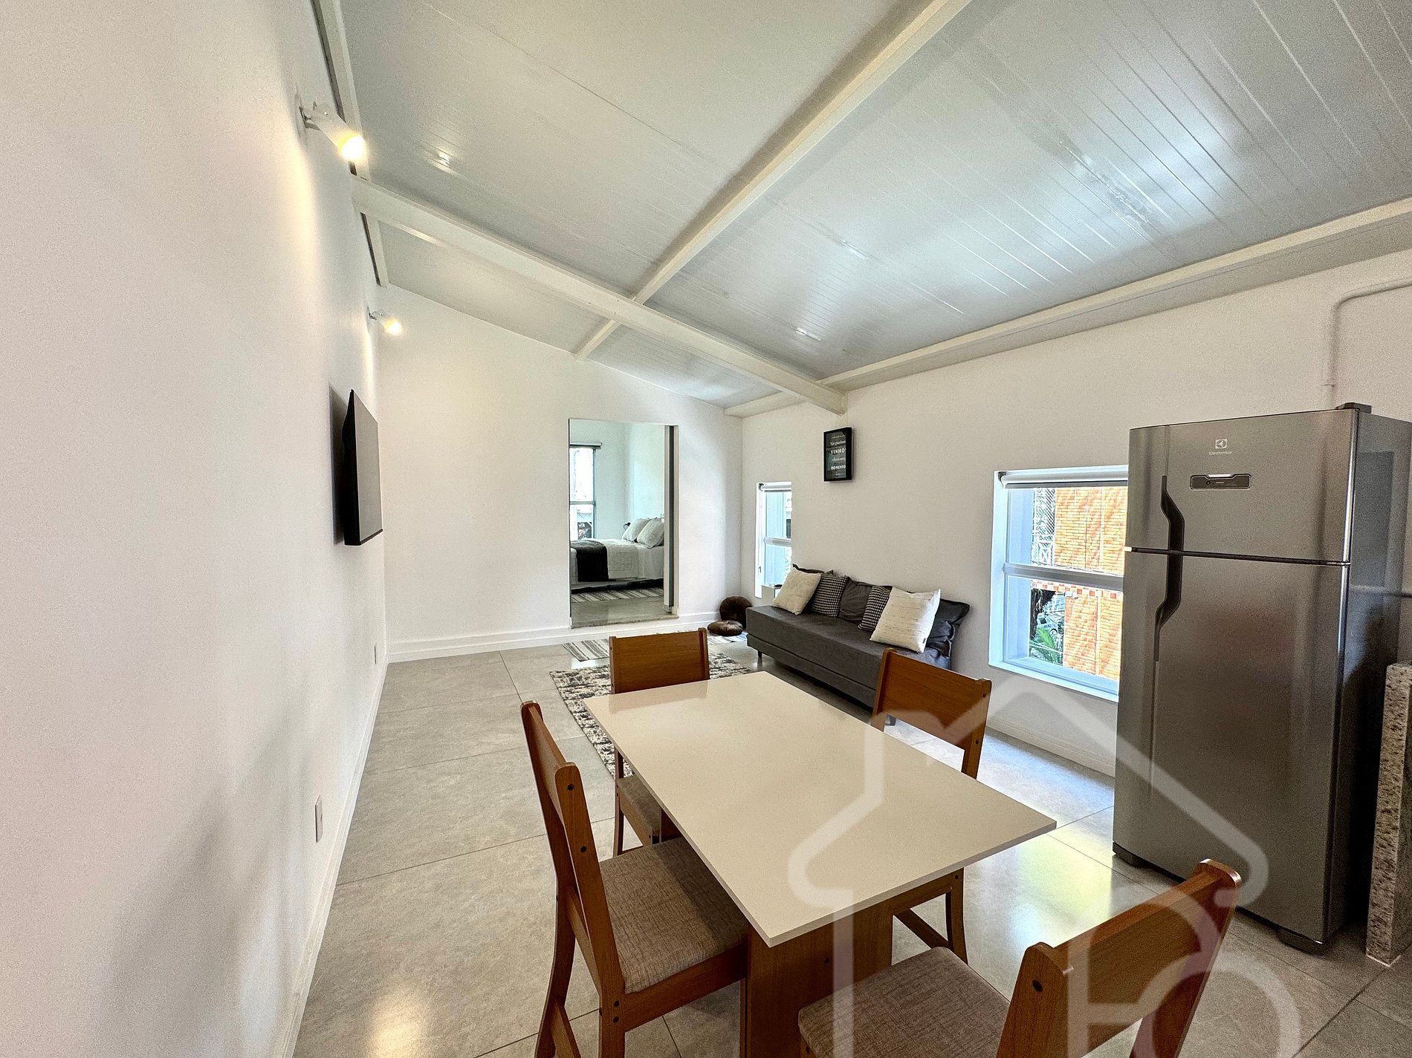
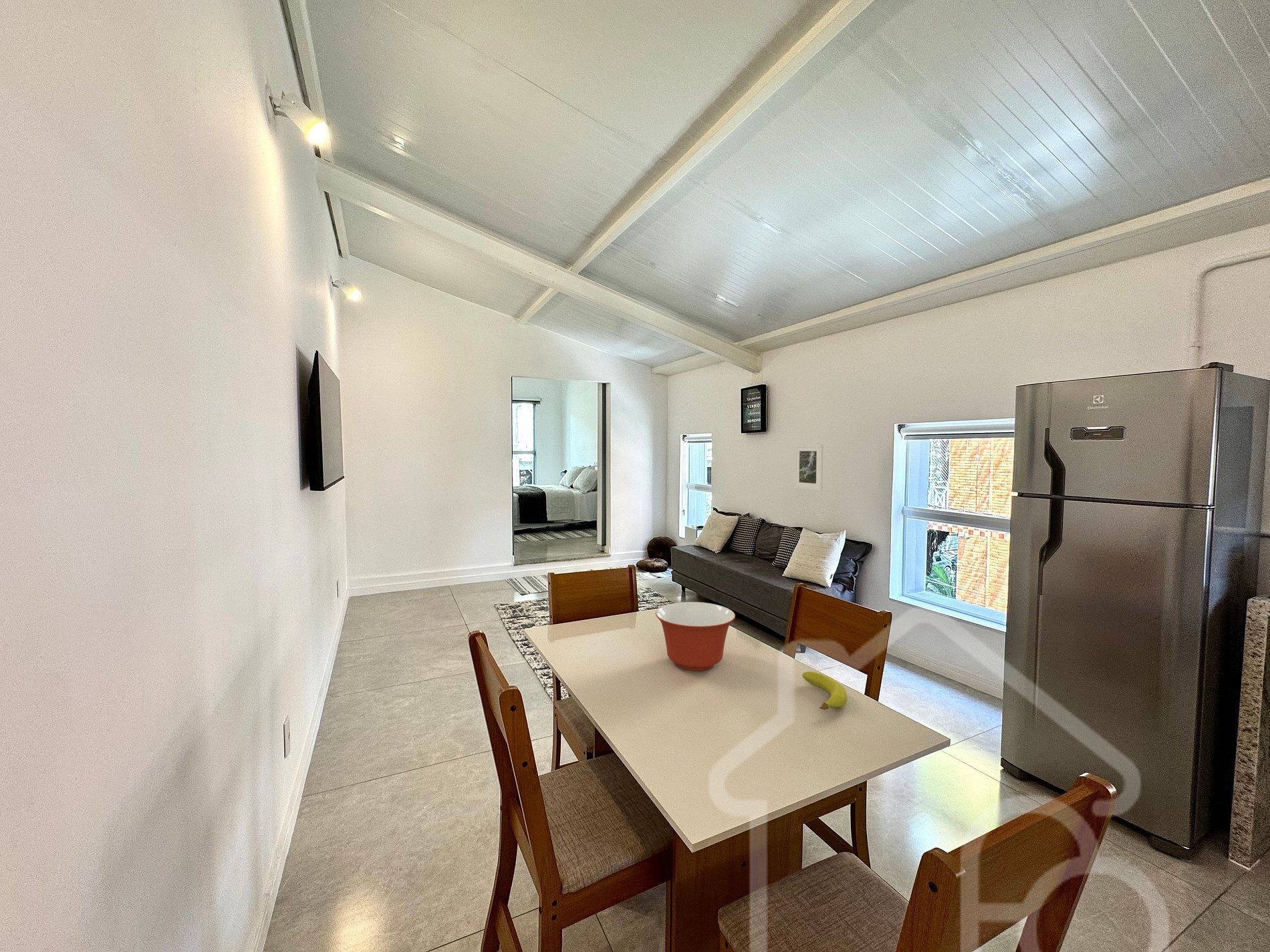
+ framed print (808, 467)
+ mixing bowl (694, 637)
+ fruit (821, 688)
